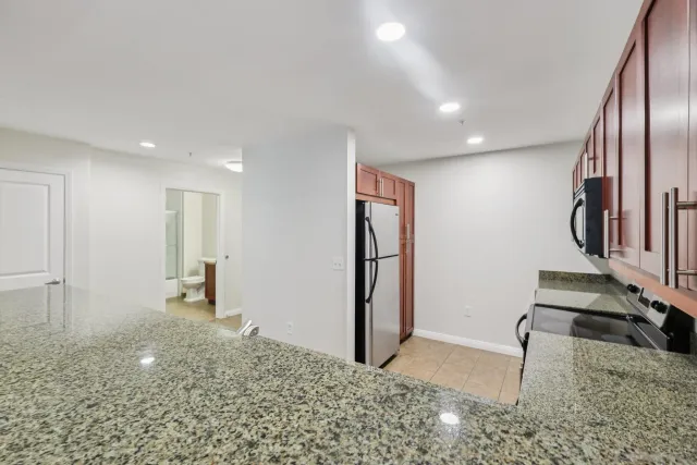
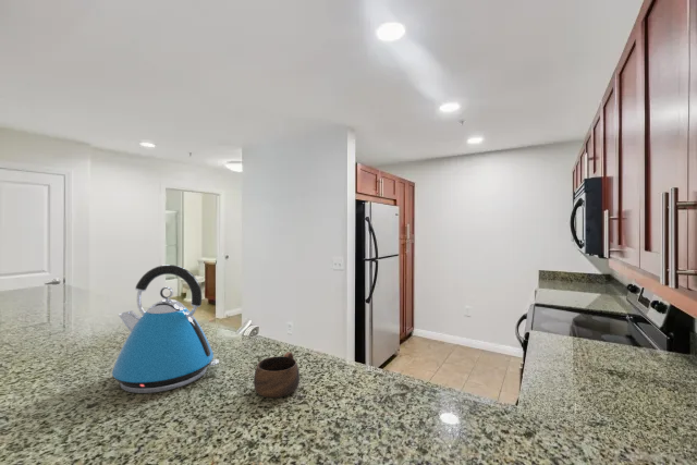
+ cup (281, 372)
+ kettle (169, 319)
